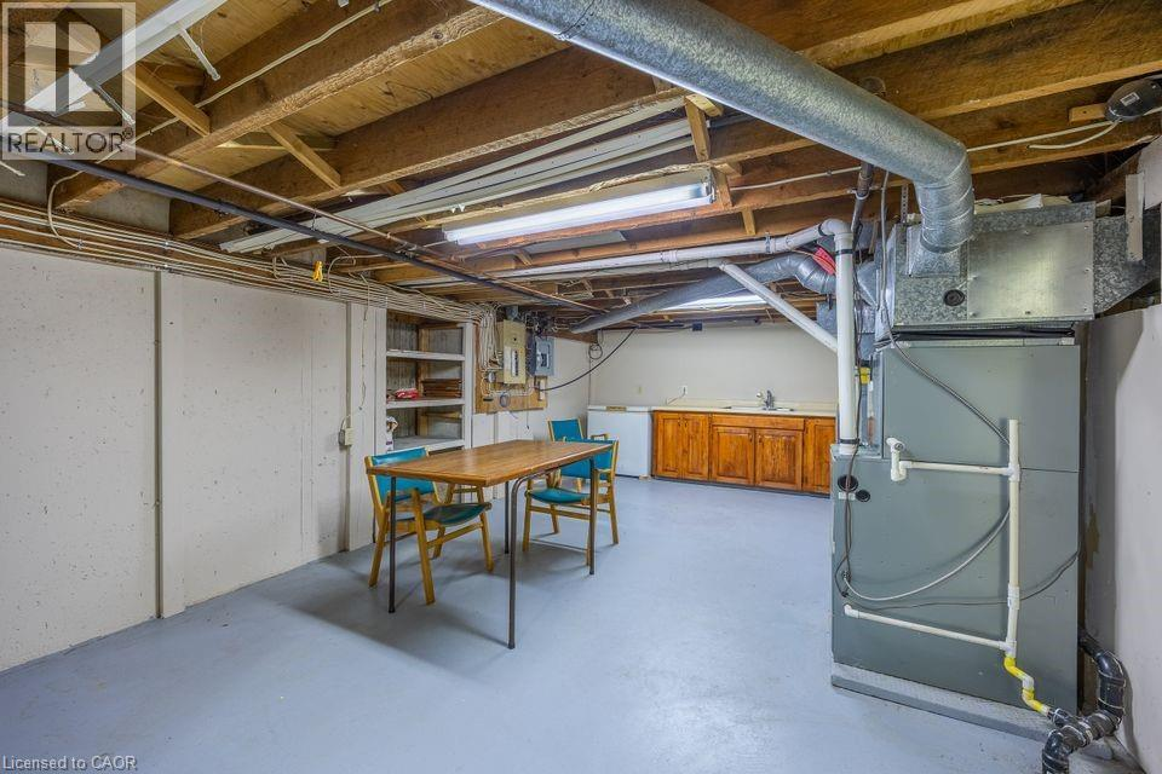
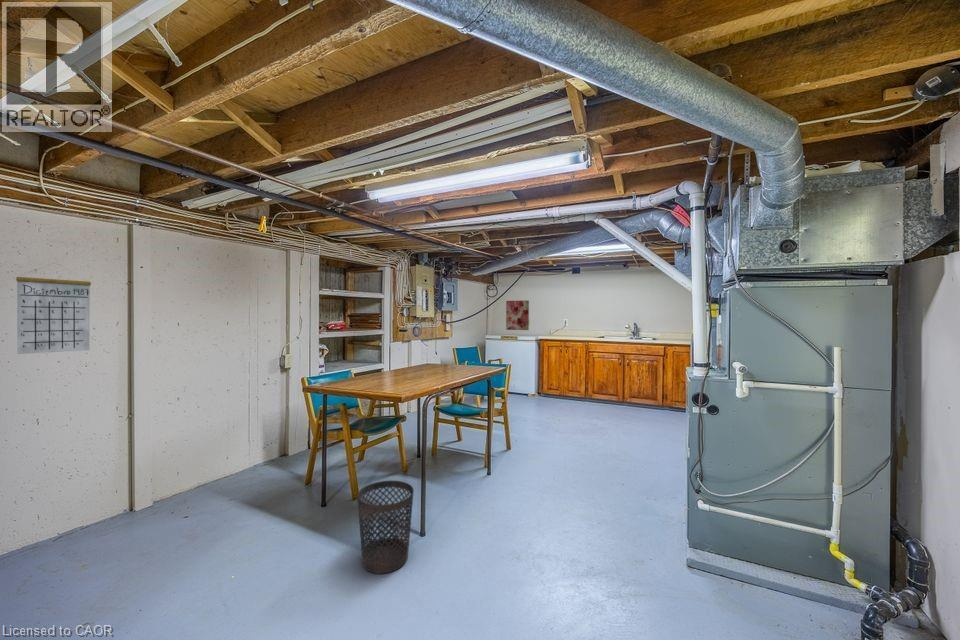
+ calendar (55, 307)
+ trash bin (386, 525)
+ wall art (517, 315)
